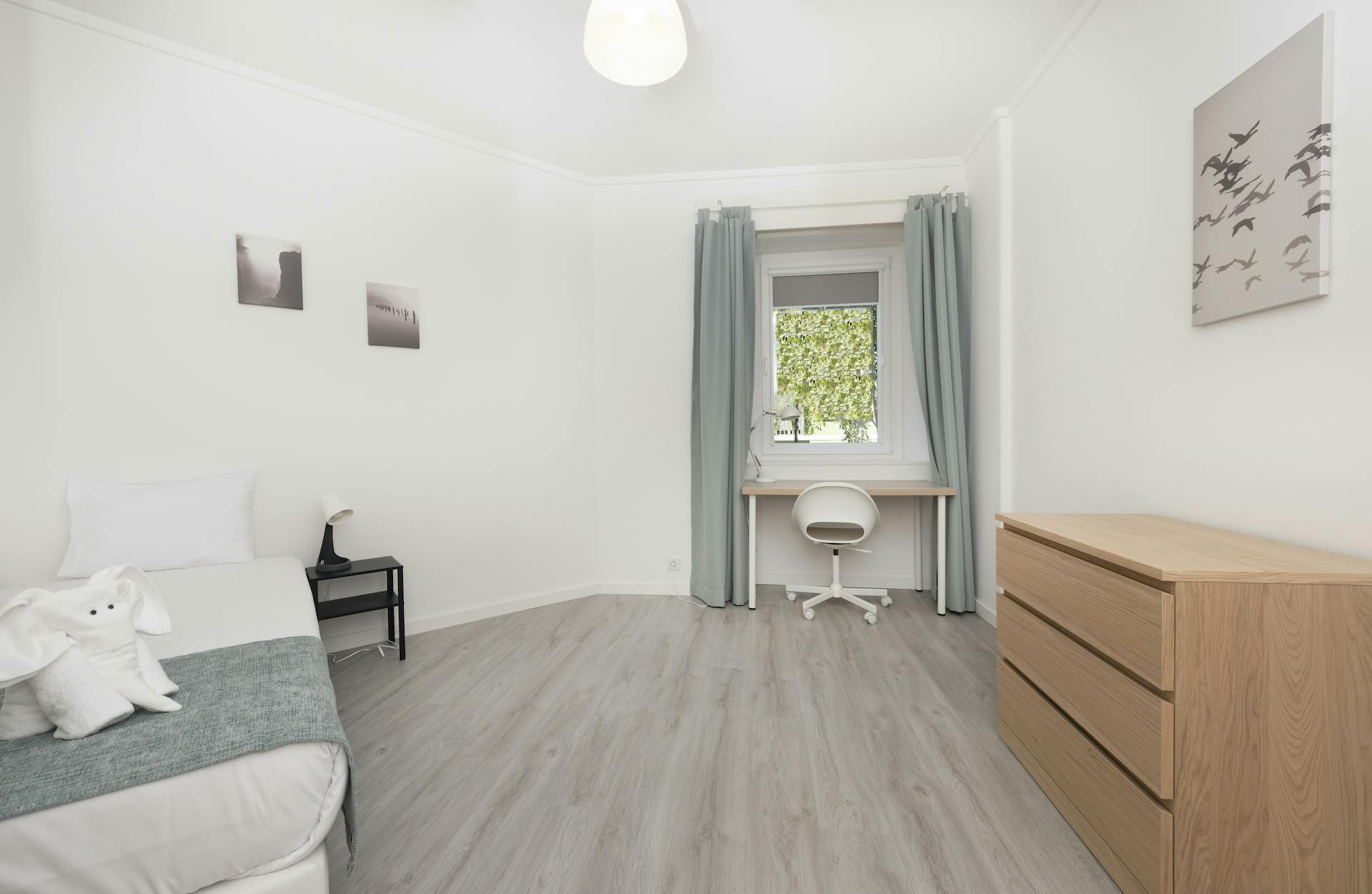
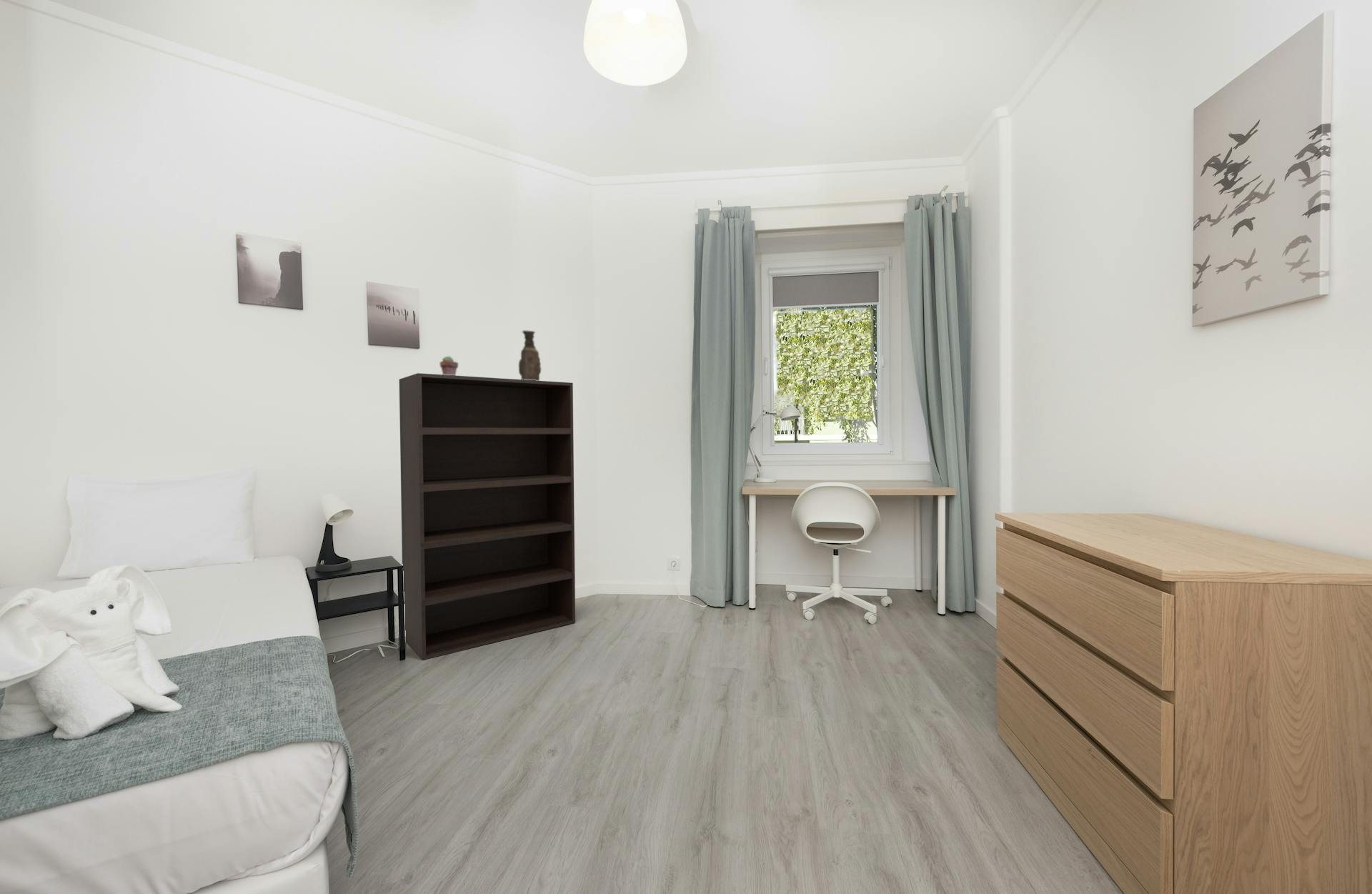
+ bookshelf (491, 506)
+ potted succulent (449, 367)
+ decorative bottle (529, 357)
